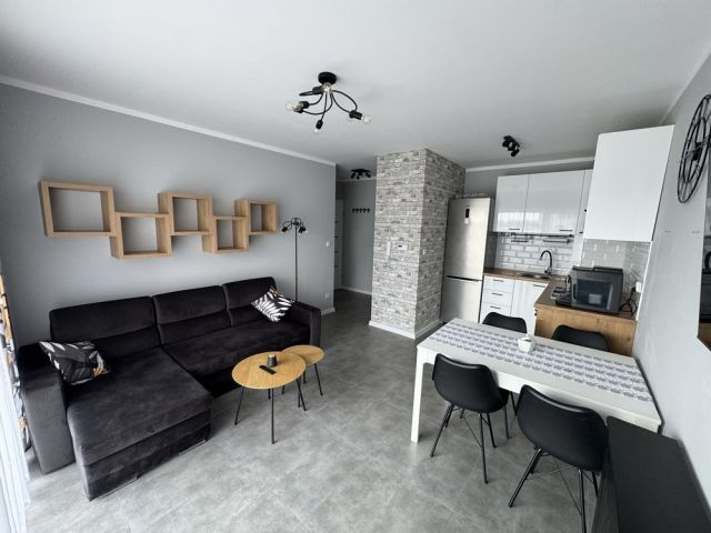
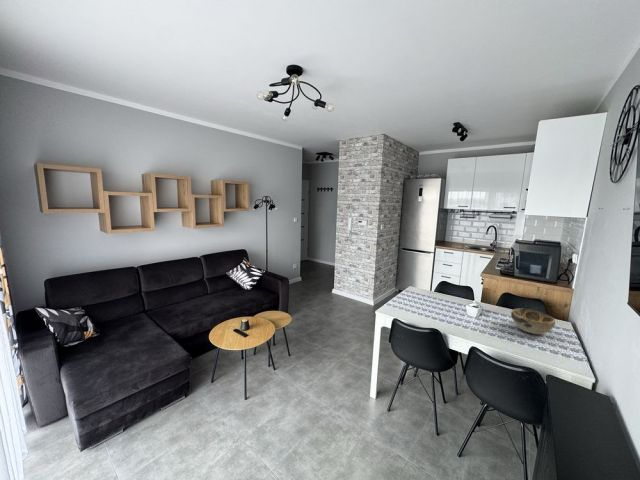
+ decorative bowl (531, 323)
